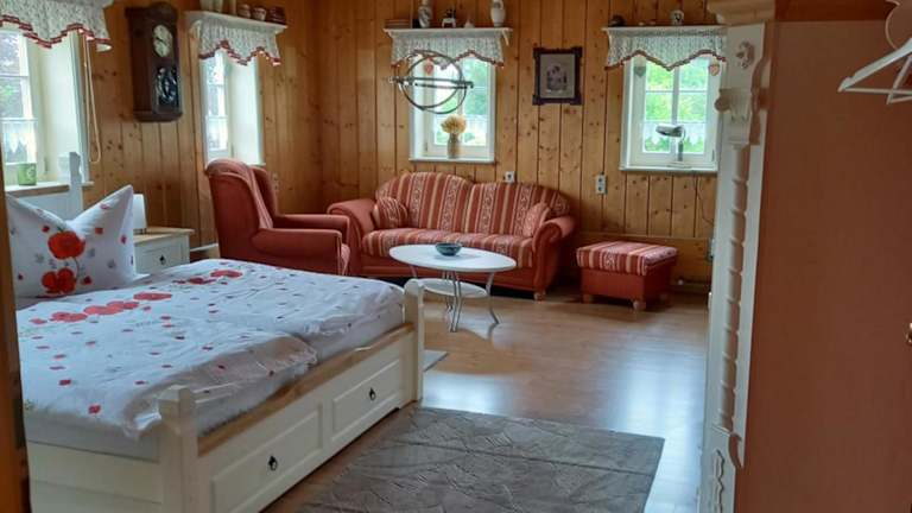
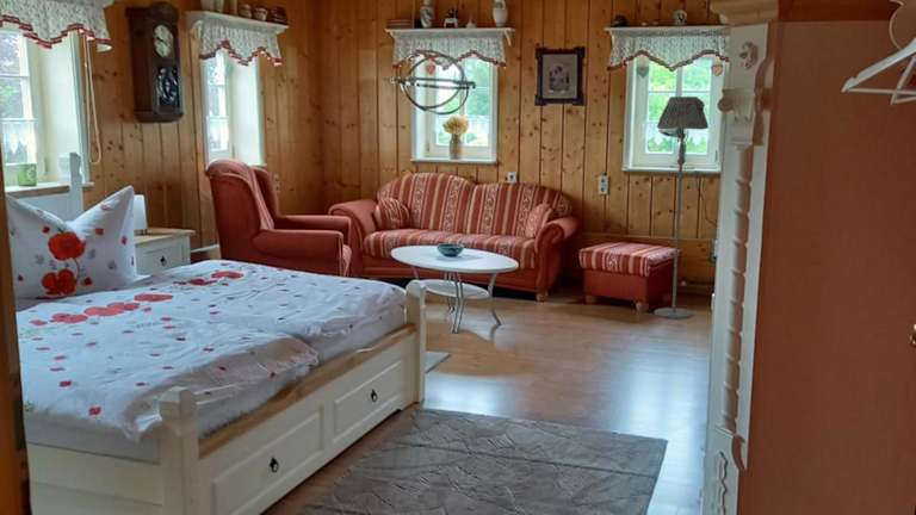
+ floor lamp (677, 207)
